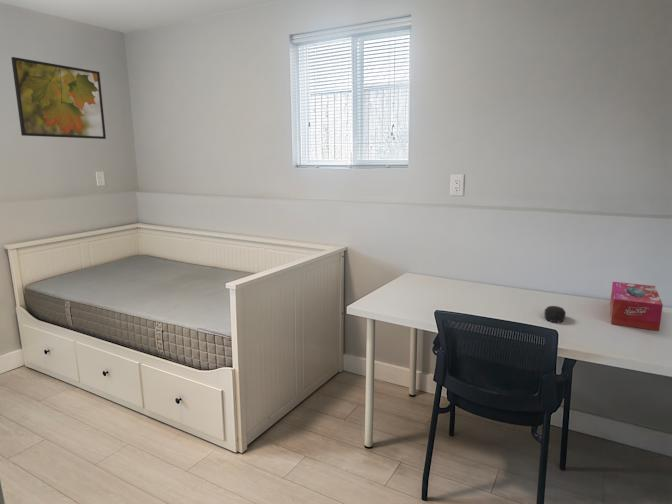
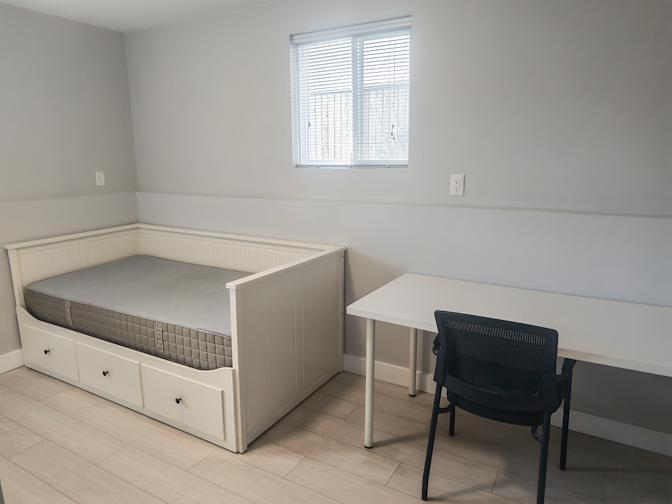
- tissue box (634, 304)
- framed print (62, 101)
- computer mouse (555, 312)
